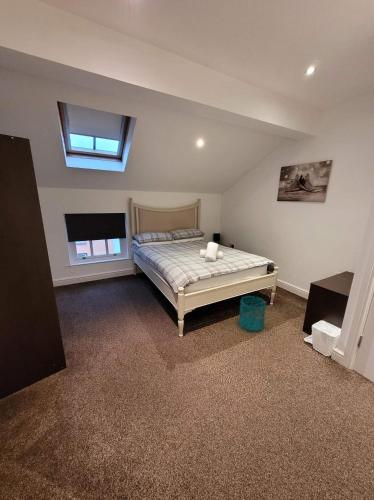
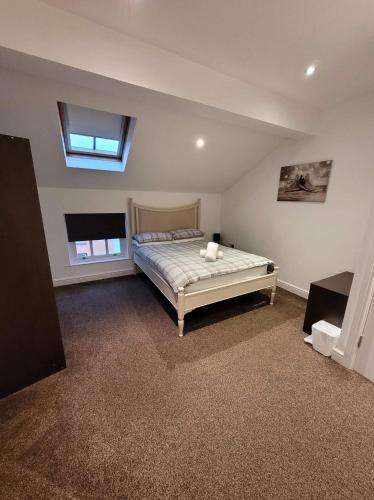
- wastebasket (252, 312)
